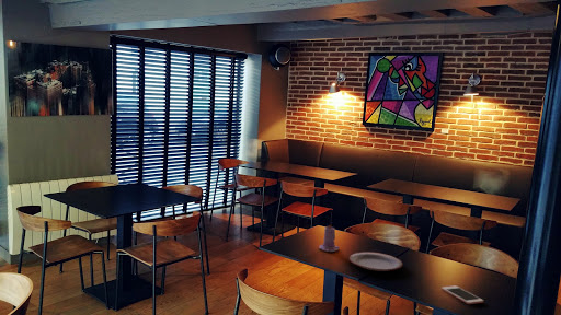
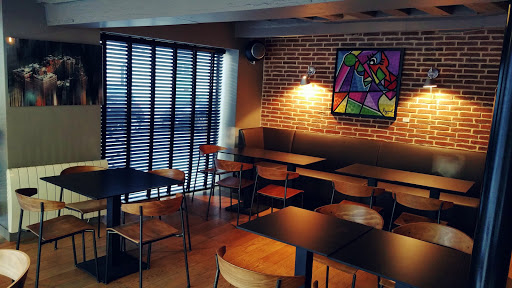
- plate (375, 262)
- cell phone (461, 294)
- candle (329, 236)
